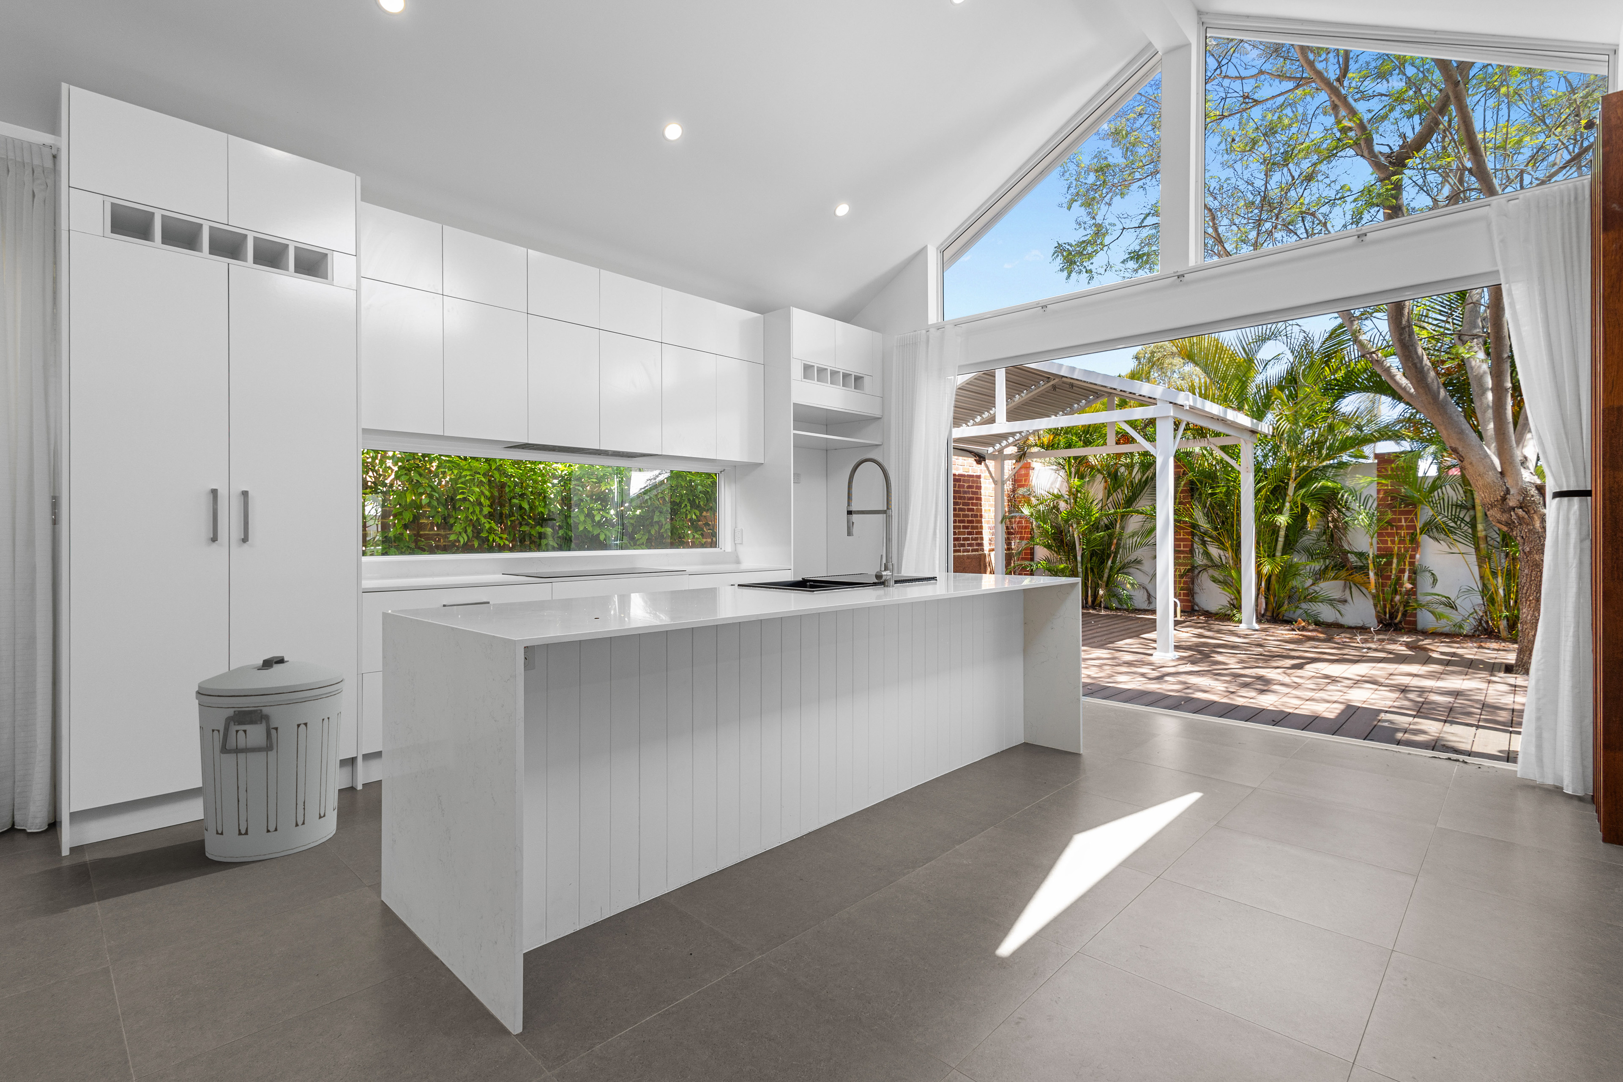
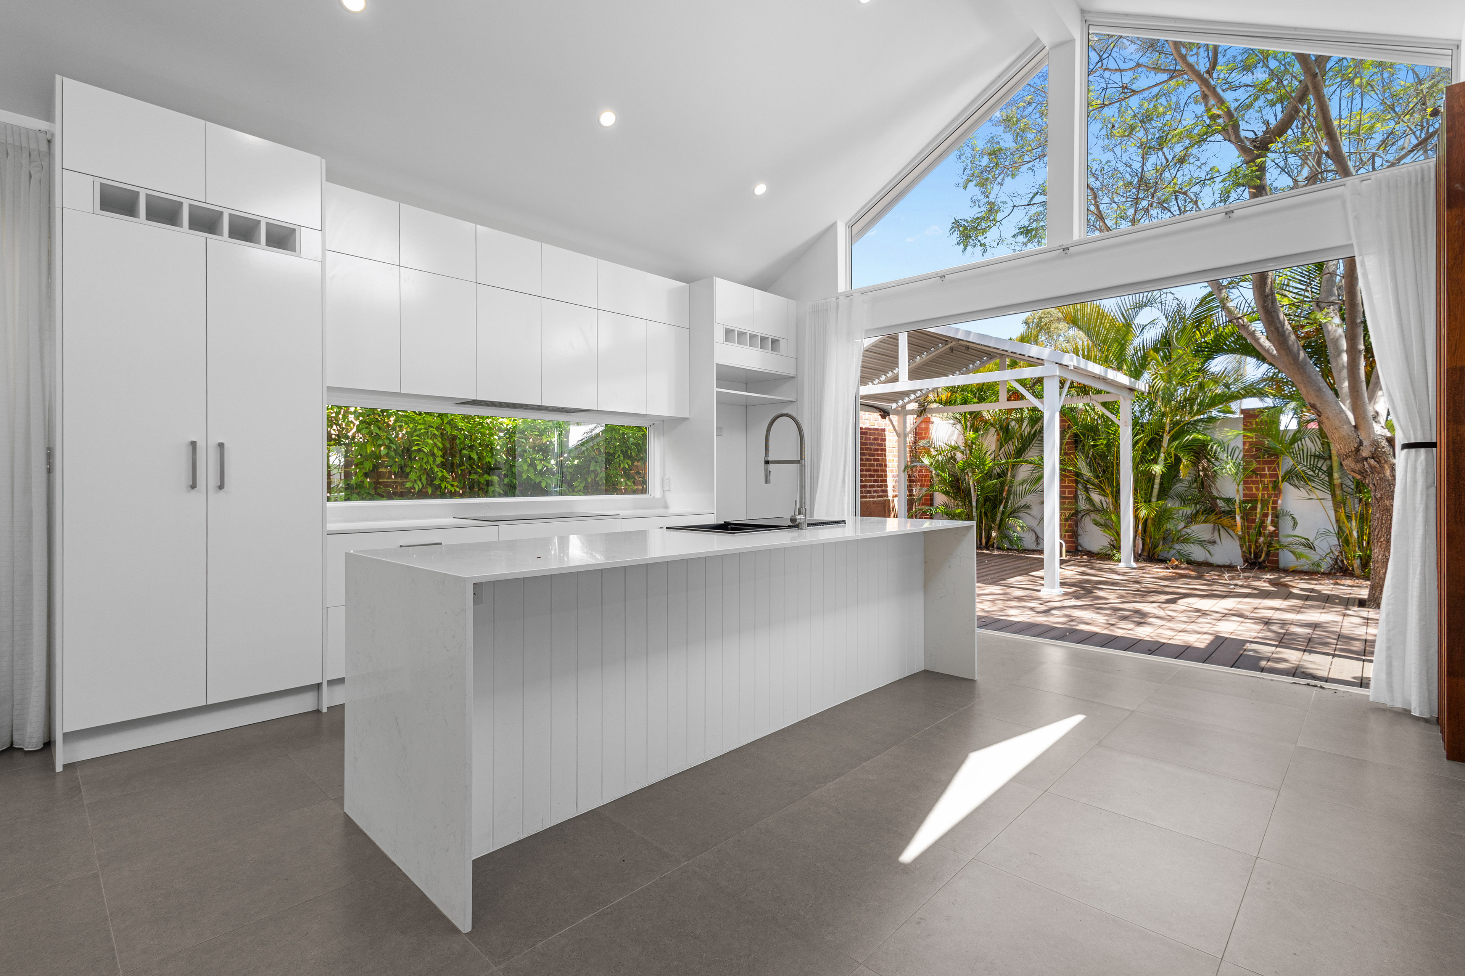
- trash can (273, 749)
